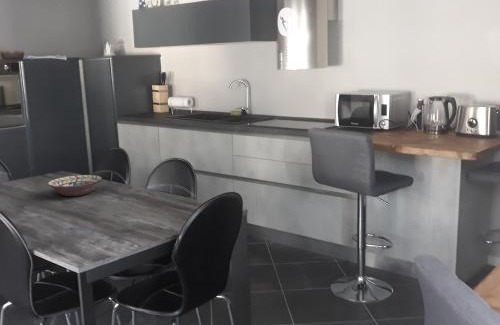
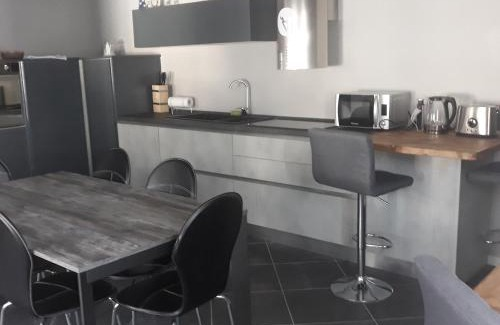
- decorative bowl (75, 186)
